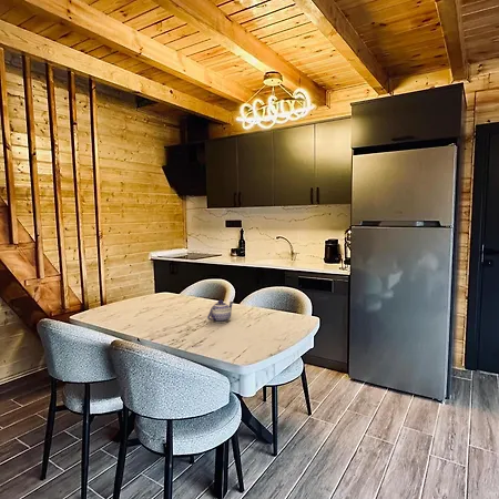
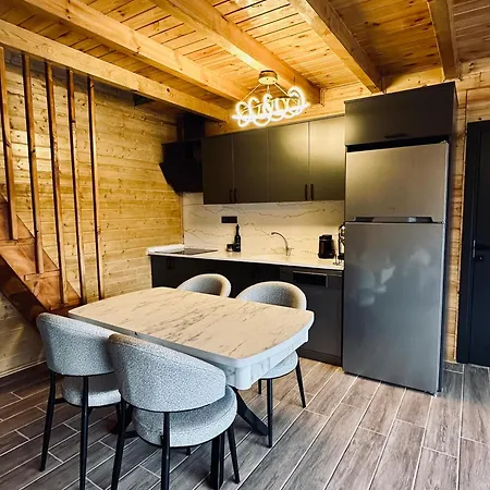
- teapot (221, 309)
